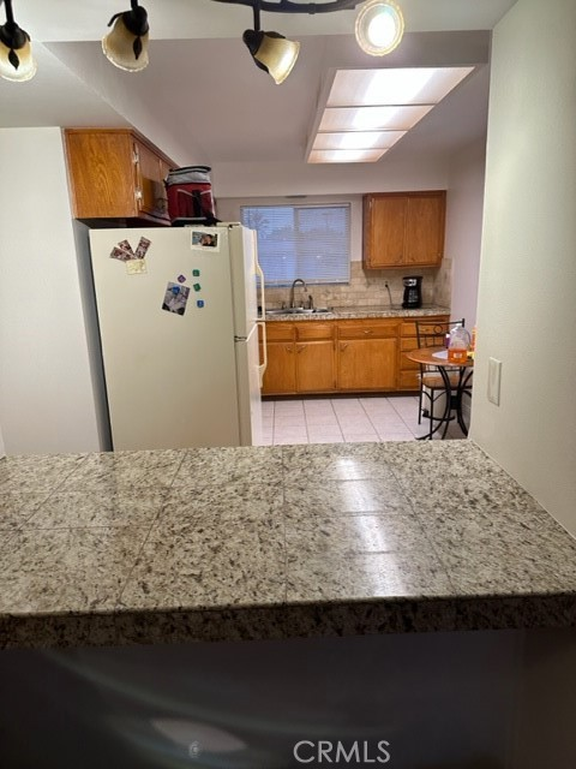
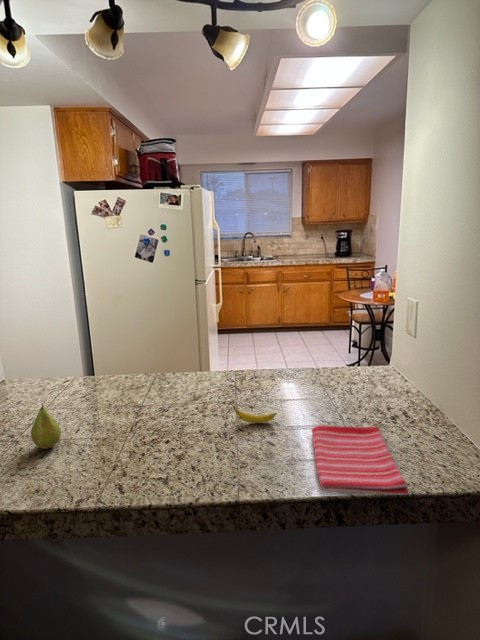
+ dish towel (353, 455)
+ fruit (45, 423)
+ banana (254, 415)
